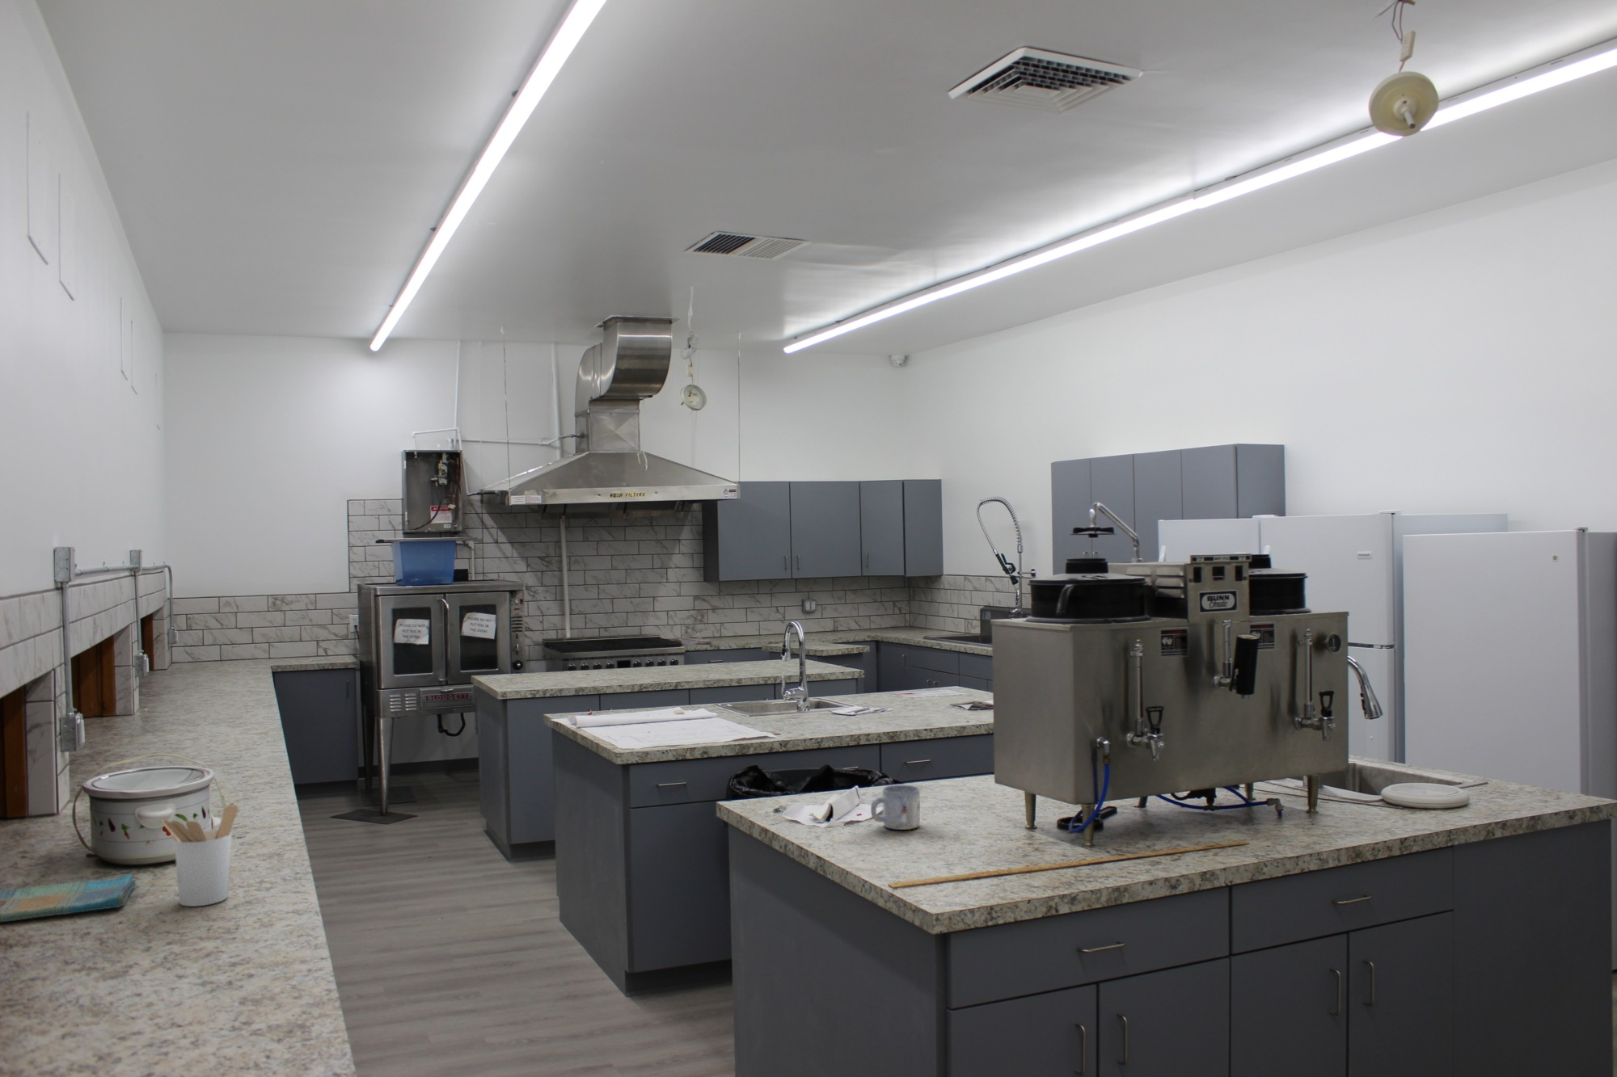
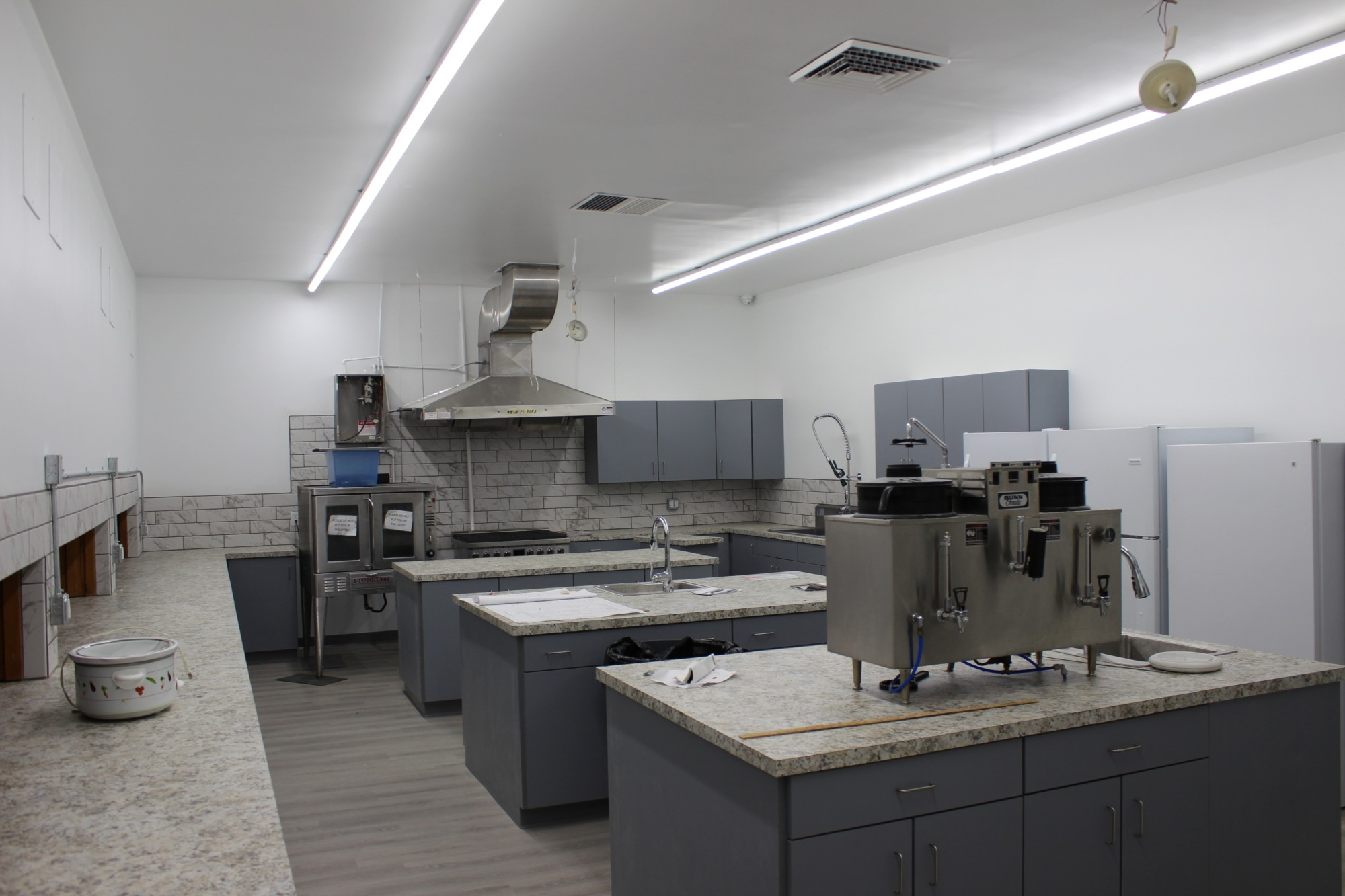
- utensil holder (196, 856)
- mug (894, 808)
- dish towel (58, 898)
